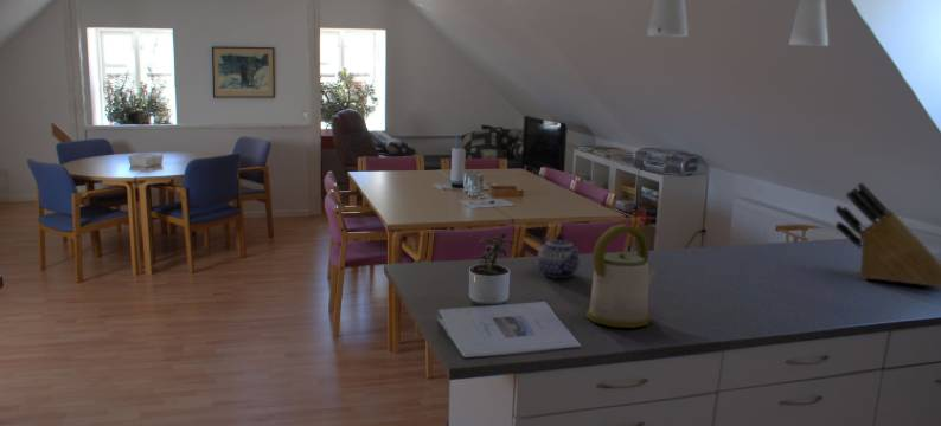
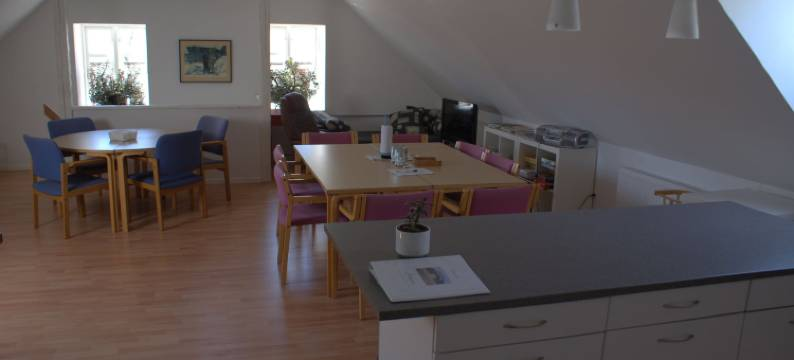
- knife block (894, 232)
- teapot (558, 253)
- kettle (625, 271)
